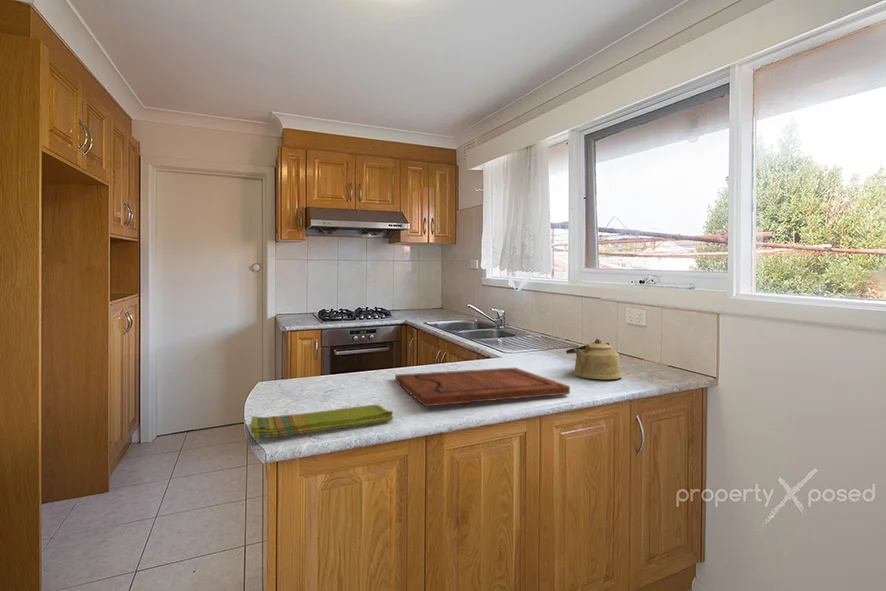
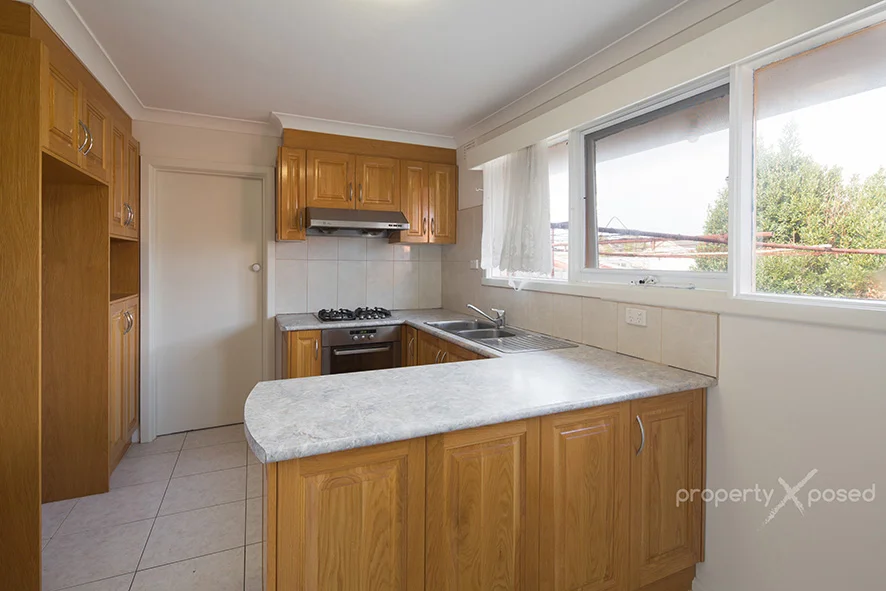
- dish towel (322, 417)
- kettle (593, 356)
- cutting board (477, 383)
